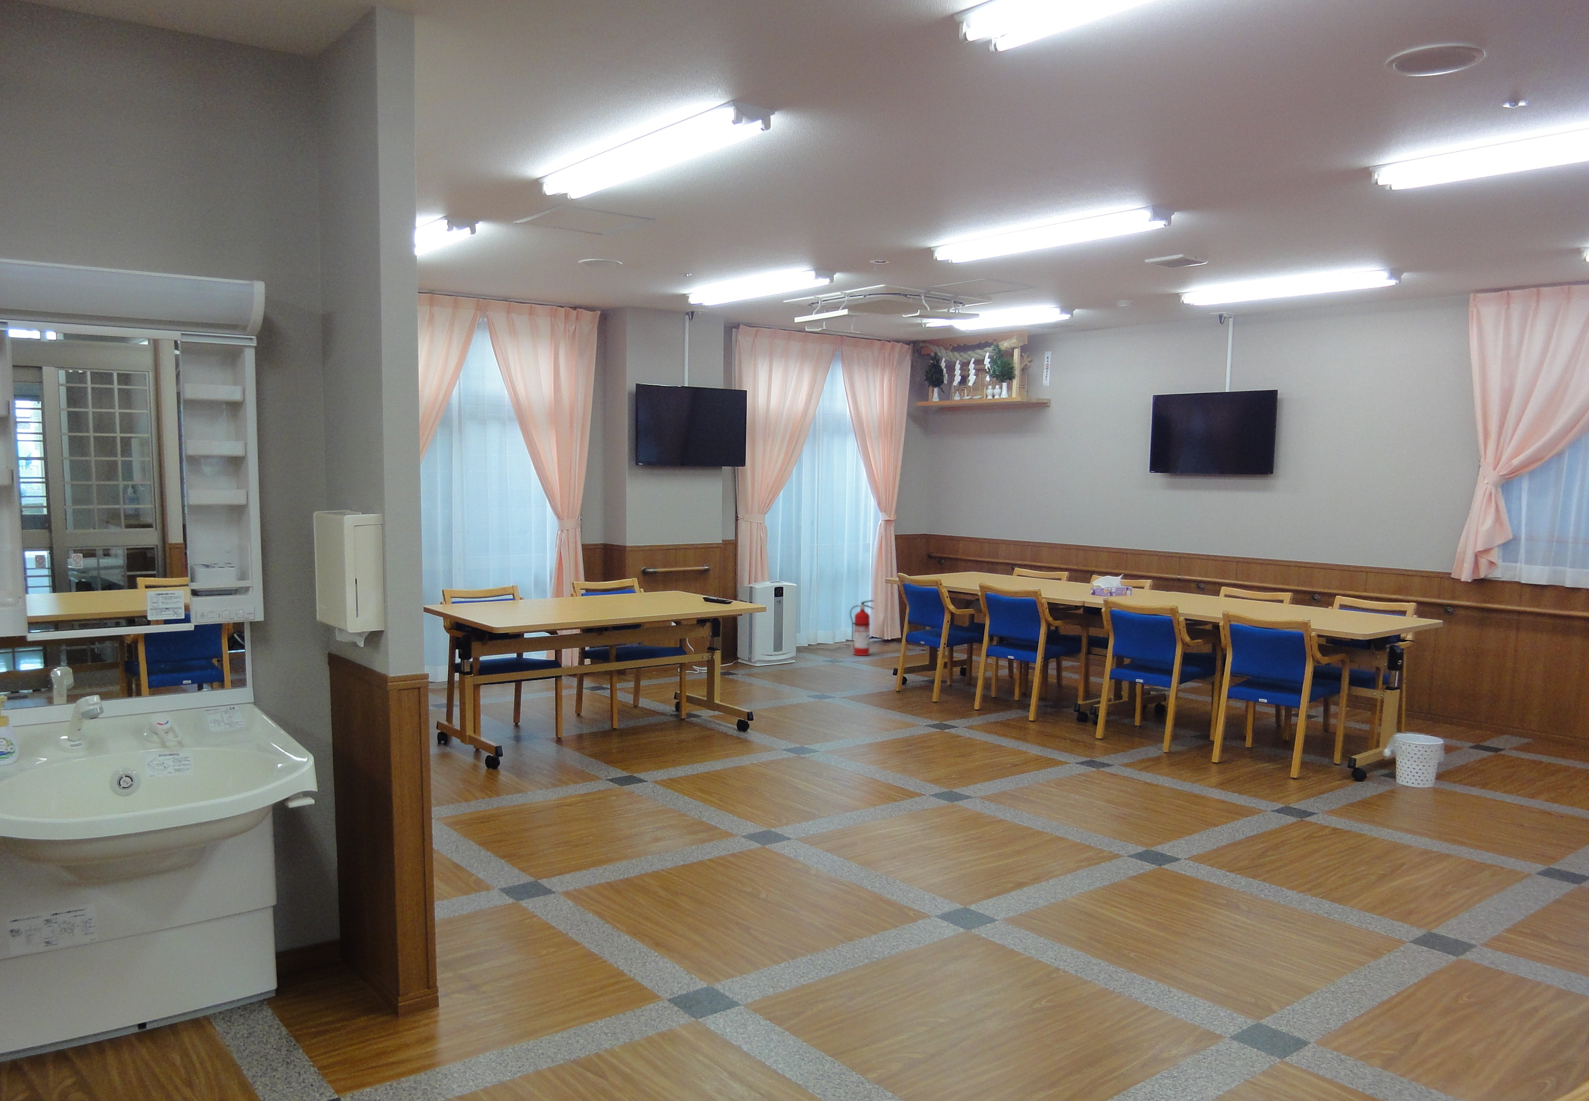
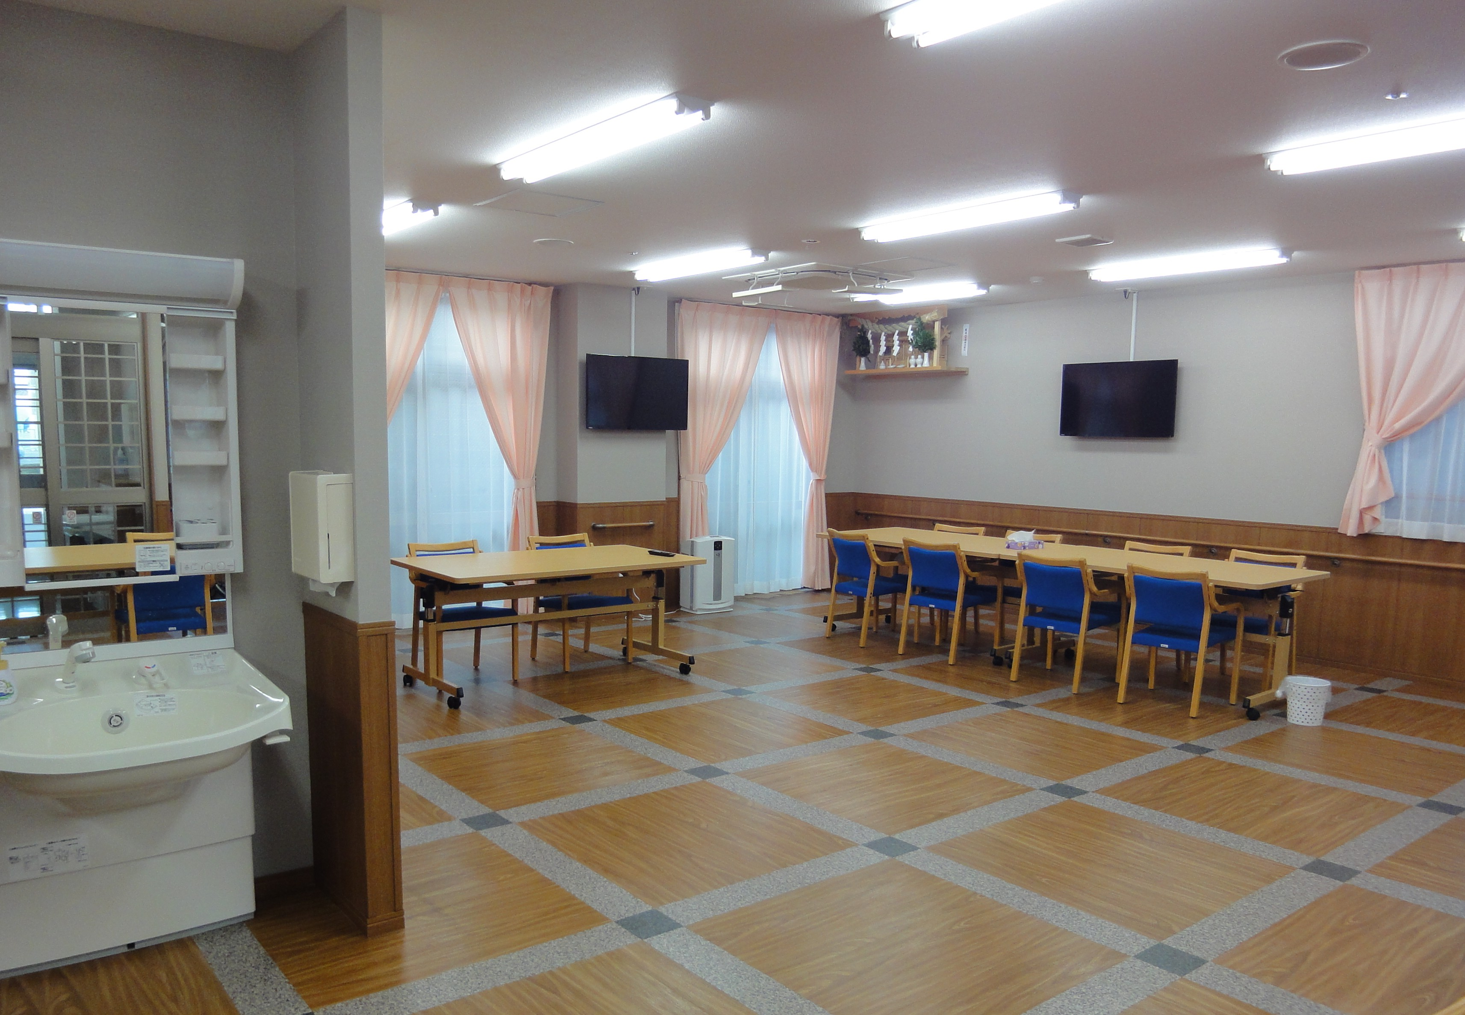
- fire extinguisher (861, 627)
